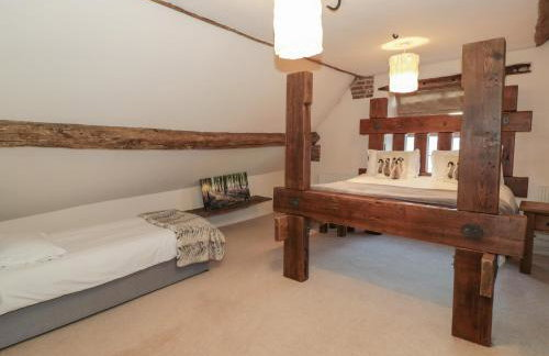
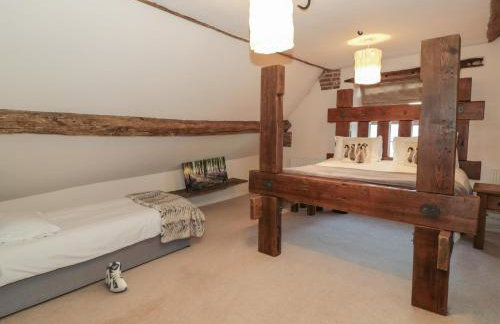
+ sneaker (115, 274)
